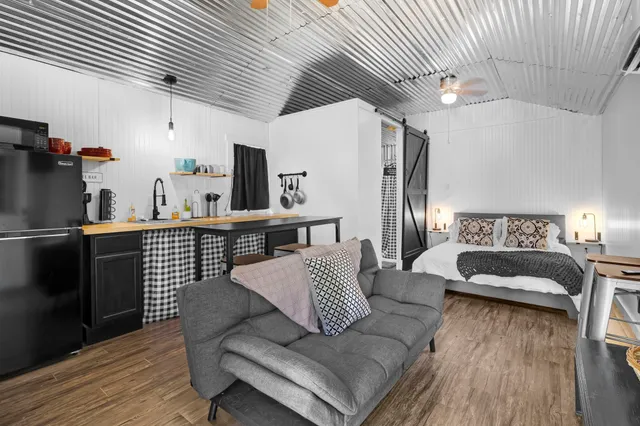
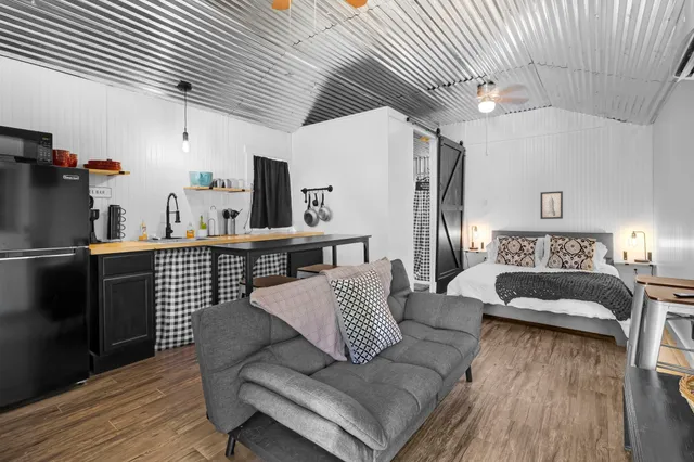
+ wall art (551, 205)
